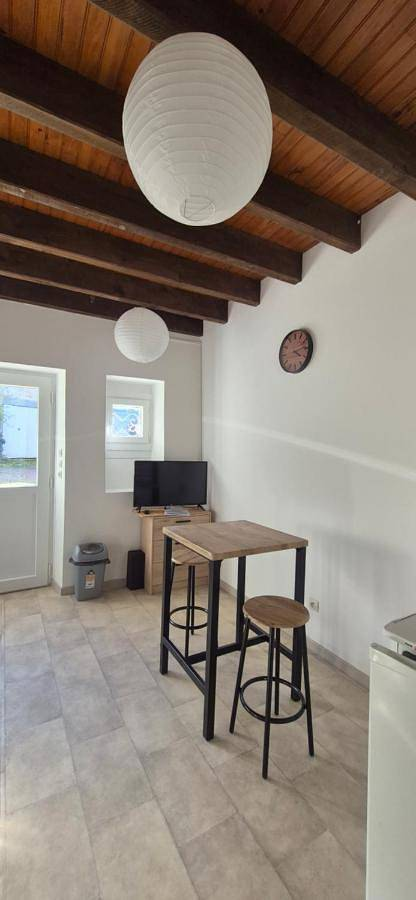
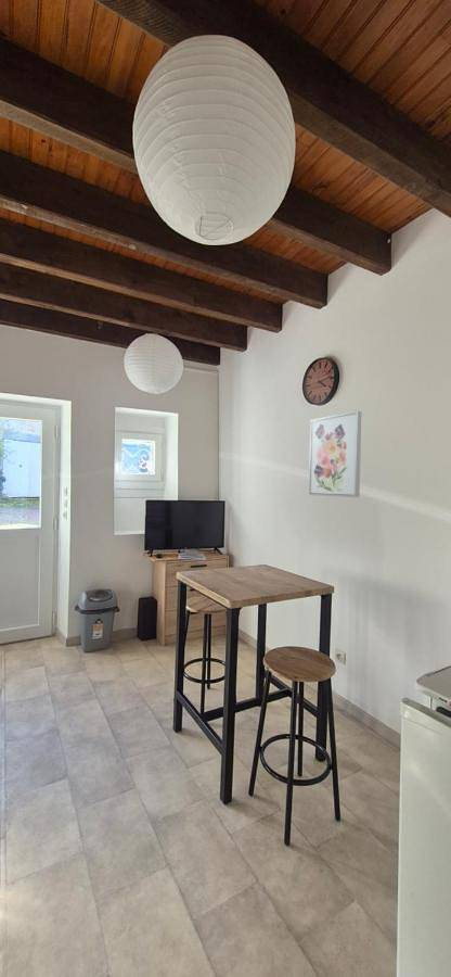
+ wall art (333, 456)
